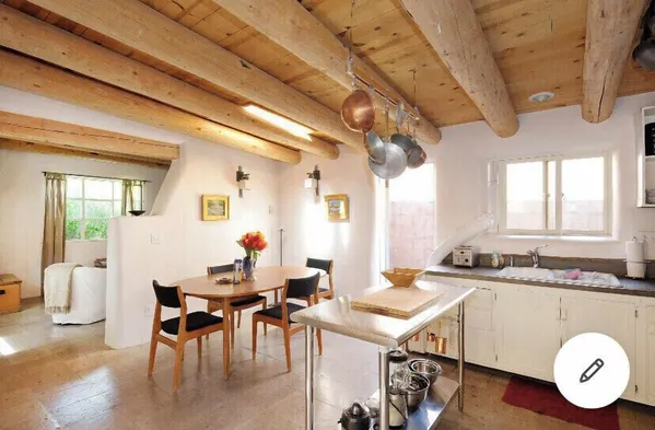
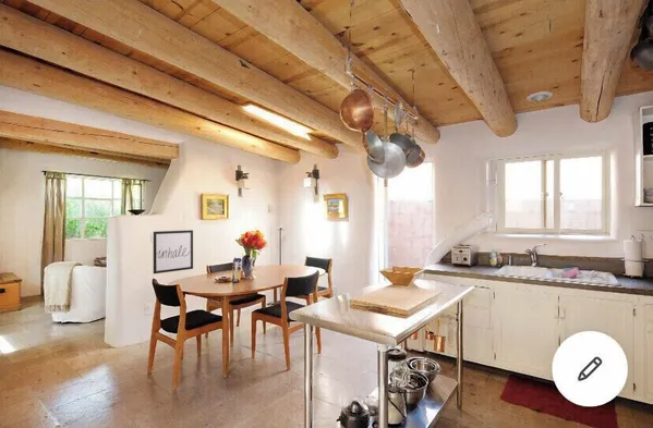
+ wall art (173, 250)
